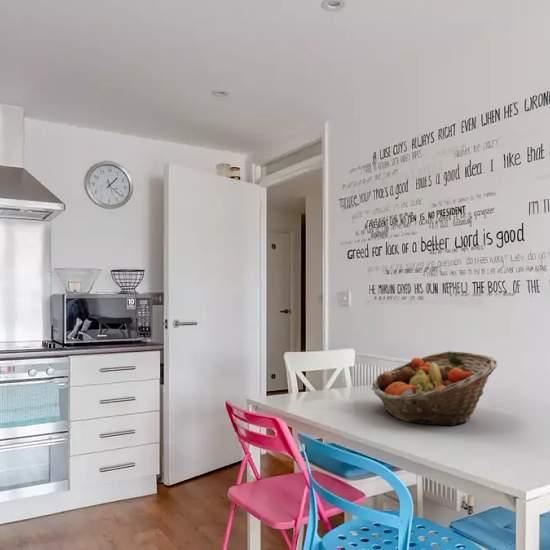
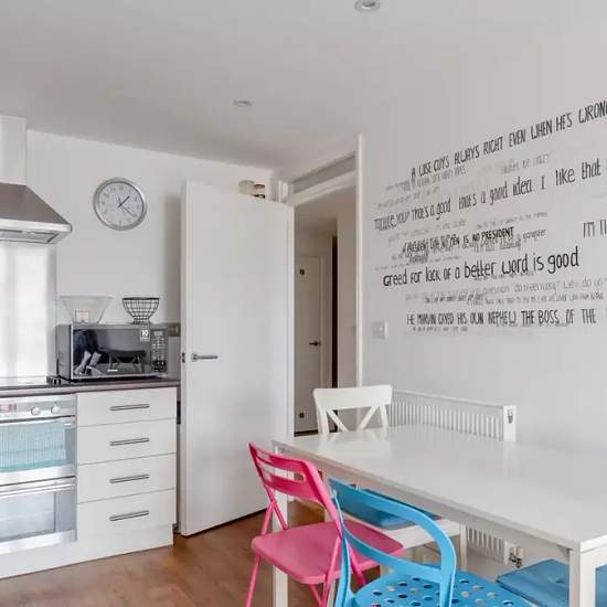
- fruit basket (432, 384)
